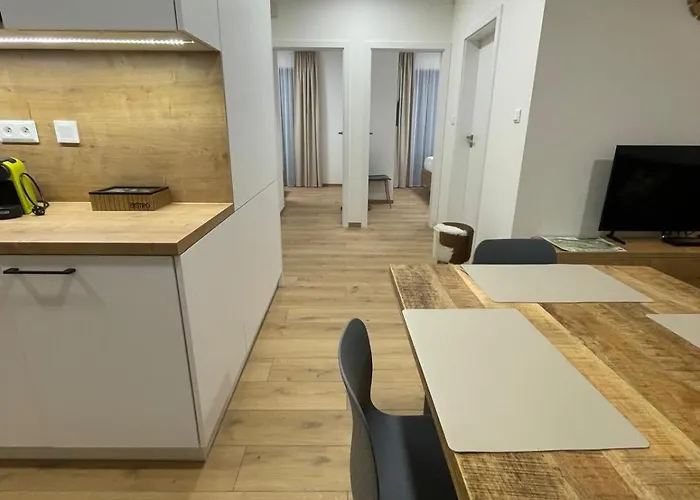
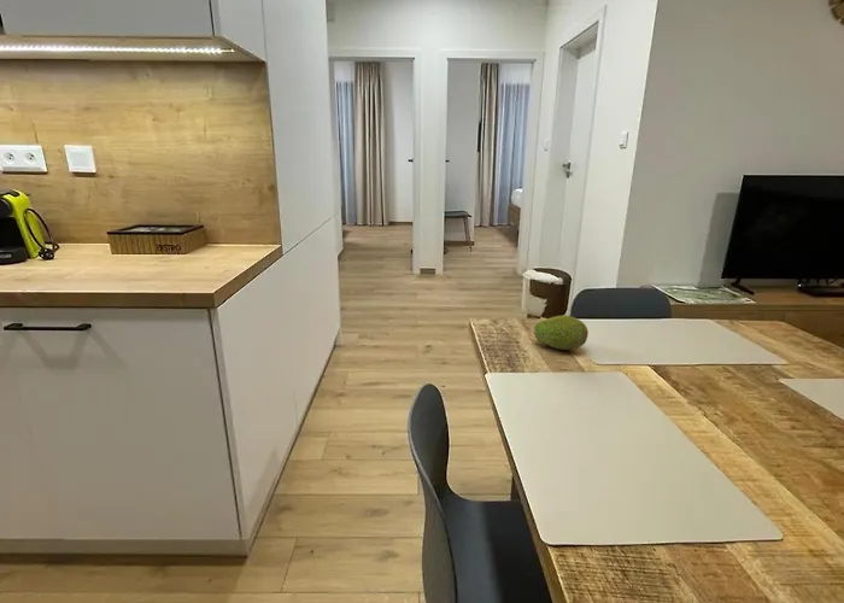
+ fruit (558, 330)
